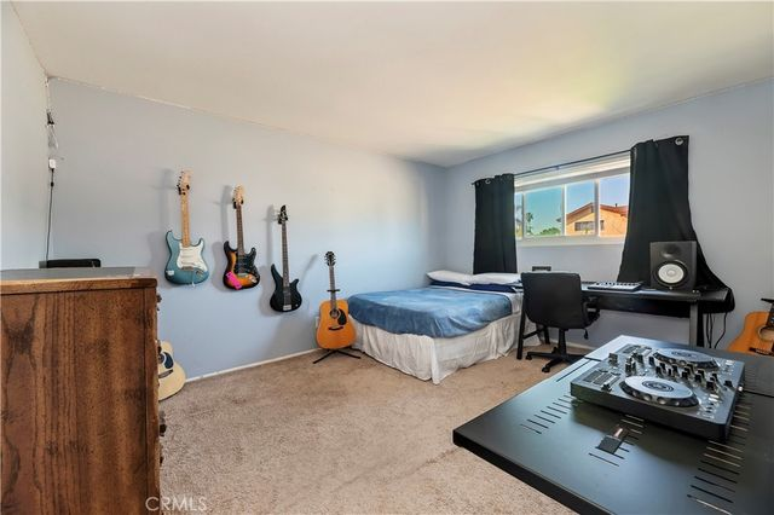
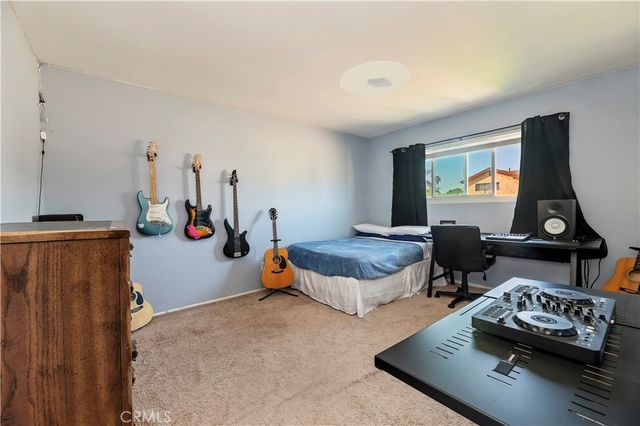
+ ceiling light (374, 77)
